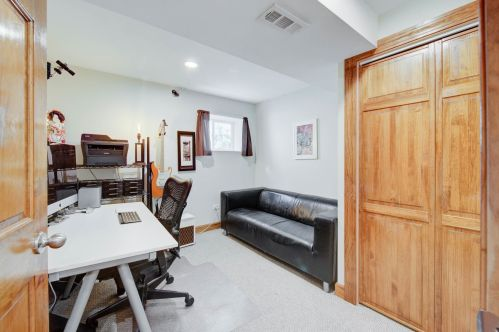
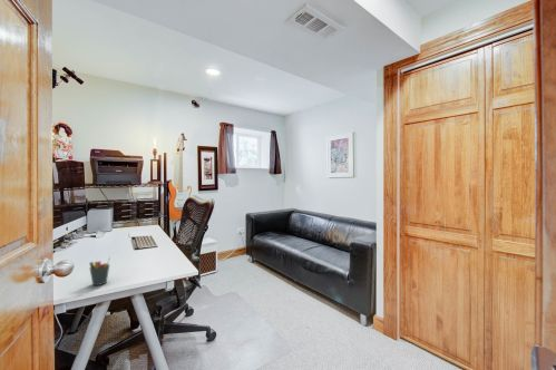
+ pen holder (99, 270)
